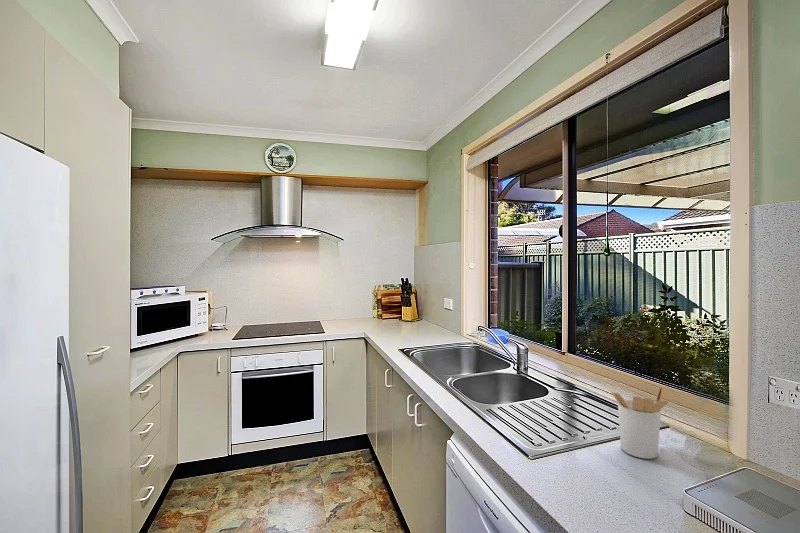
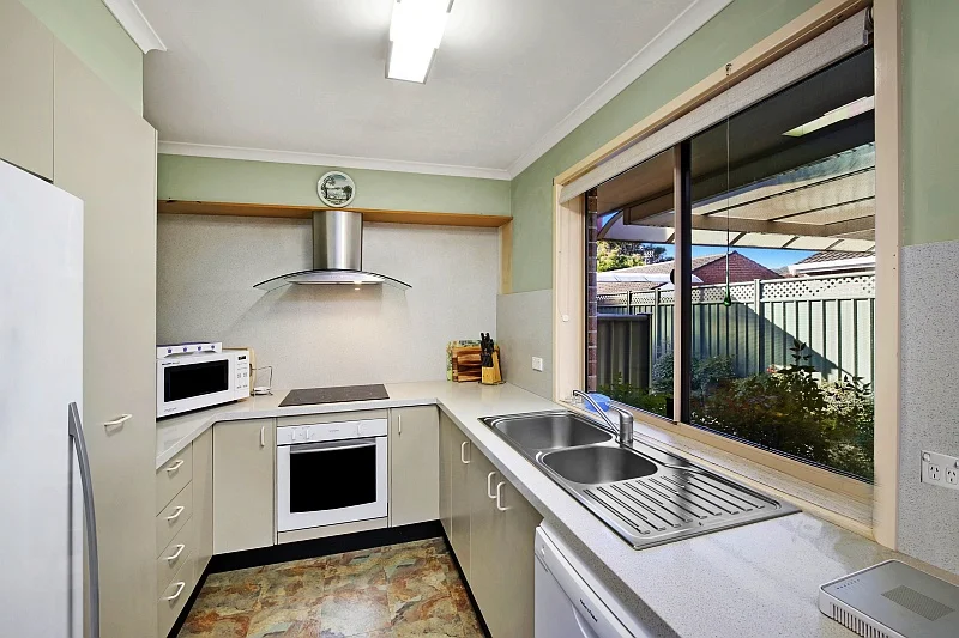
- utensil holder (642, 421)
